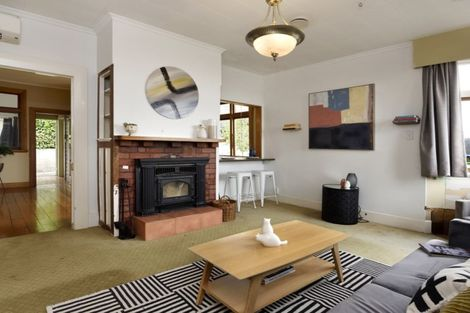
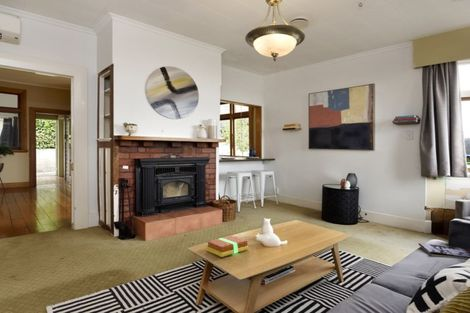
+ book (227, 245)
